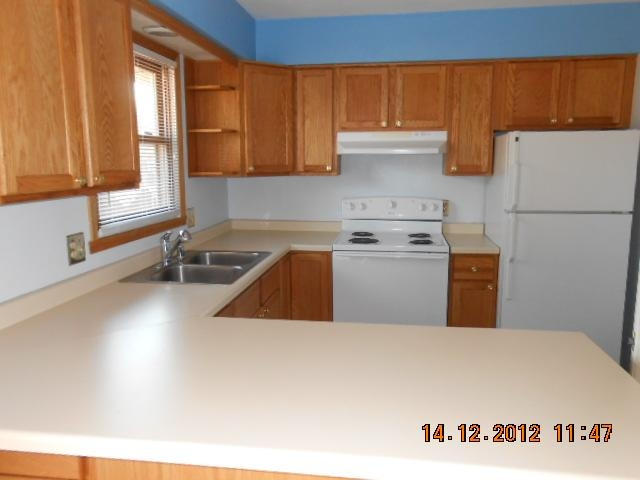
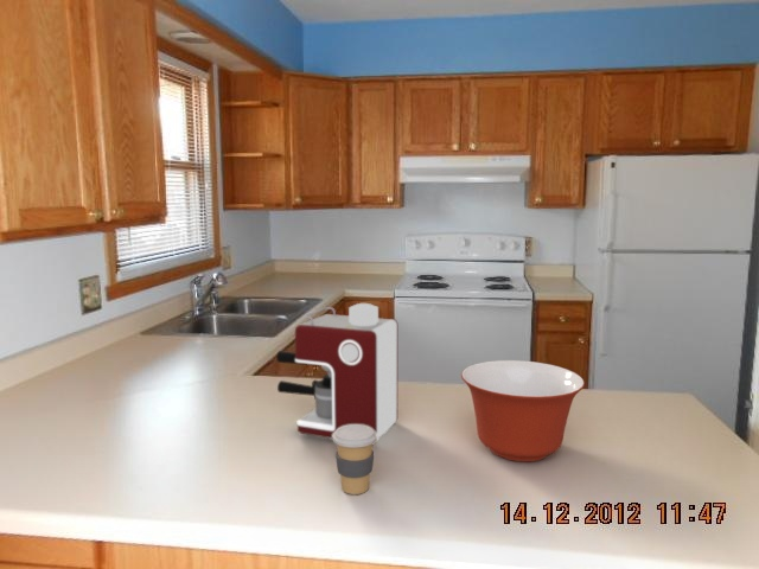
+ mixing bowl (519, 413)
+ coffee maker (330, 364)
+ coffee cup (355, 459)
